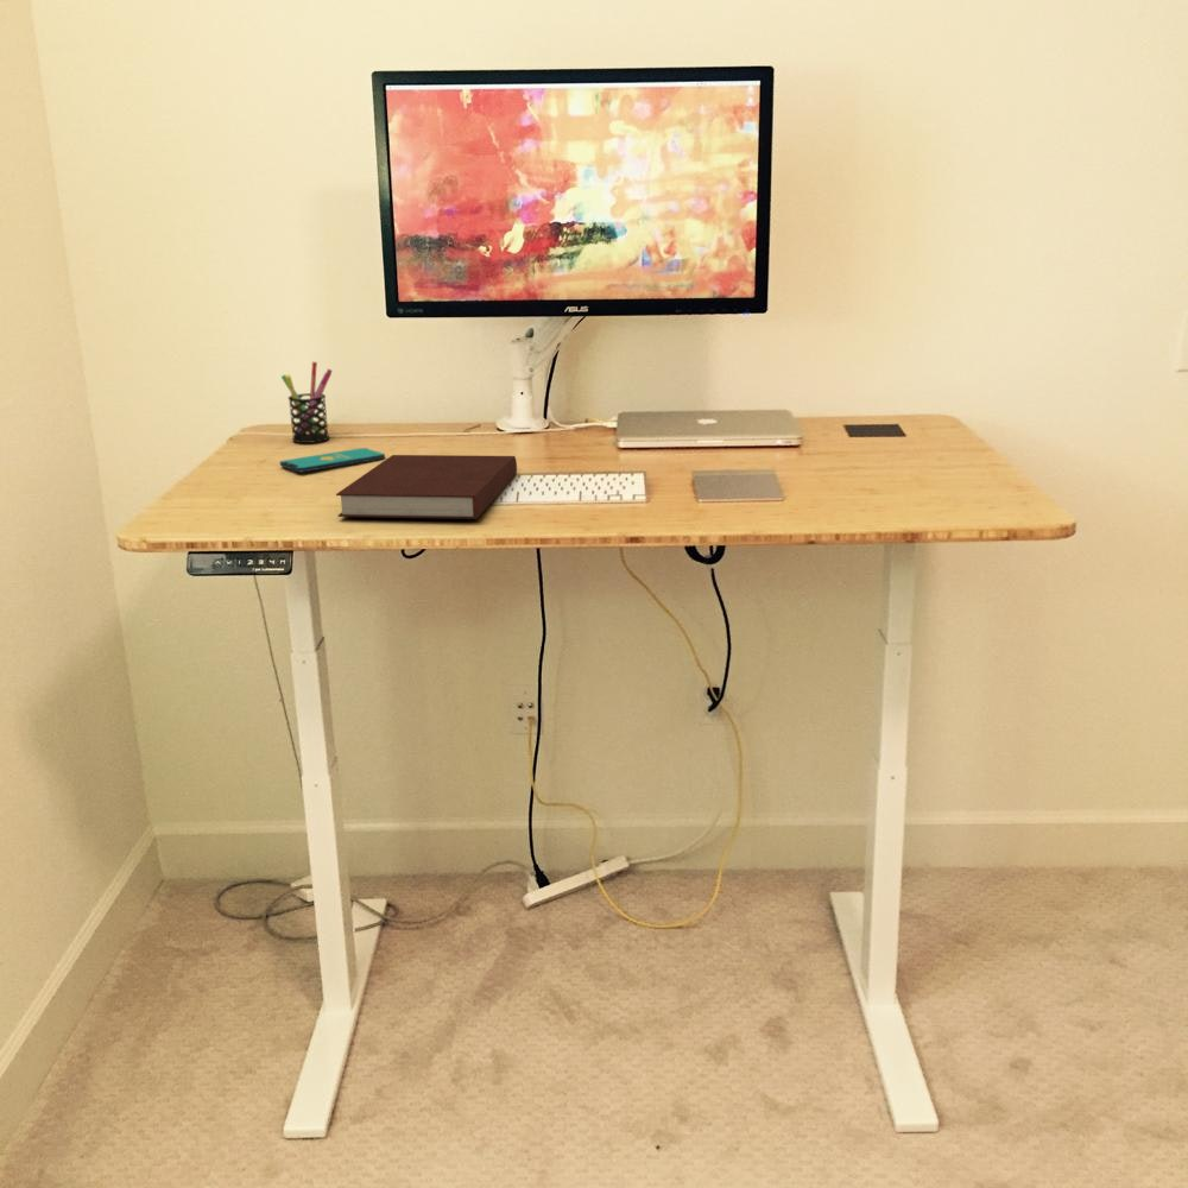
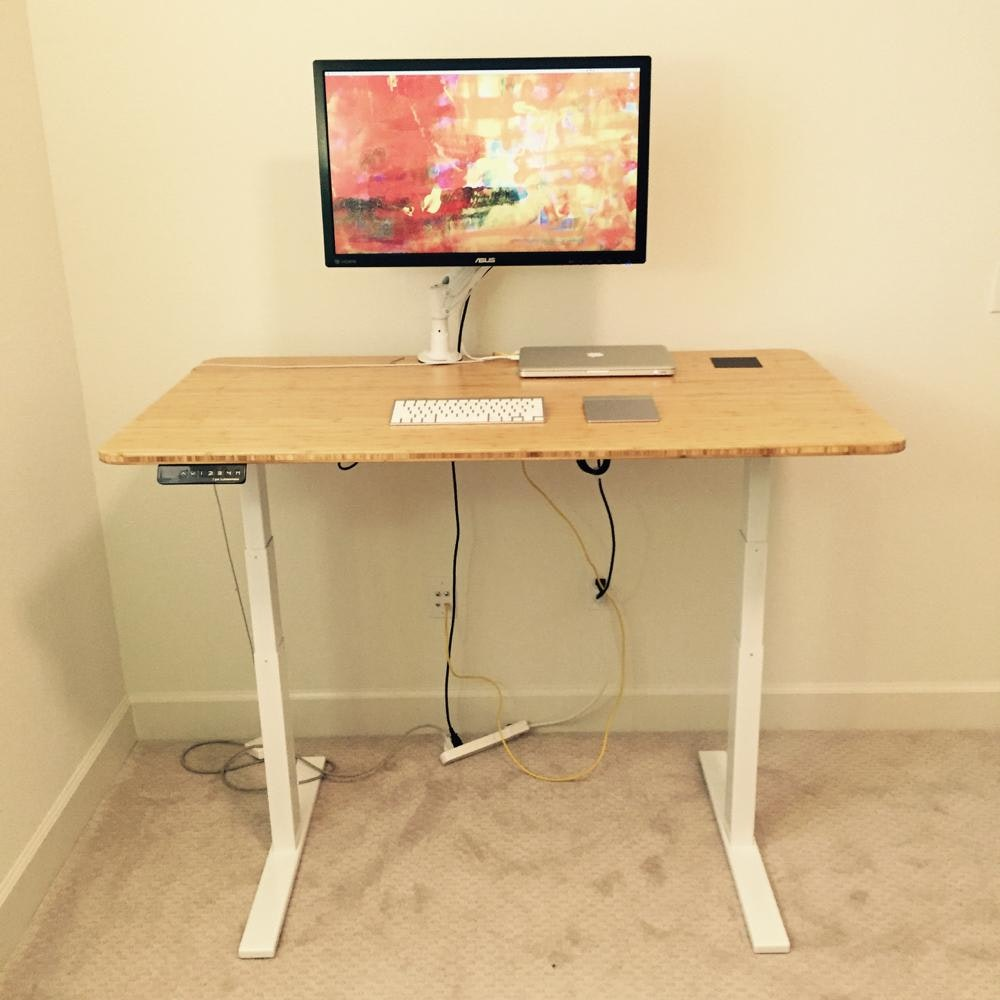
- pen holder (304, 402)
- smartphone (333, 459)
- notebook (431, 484)
